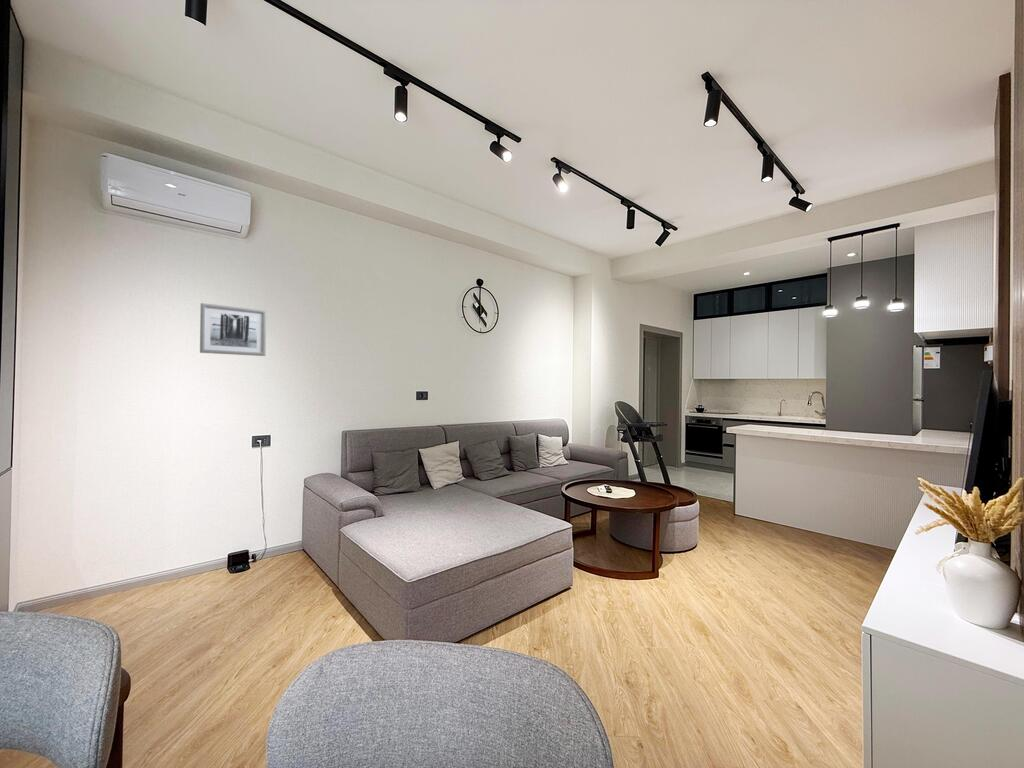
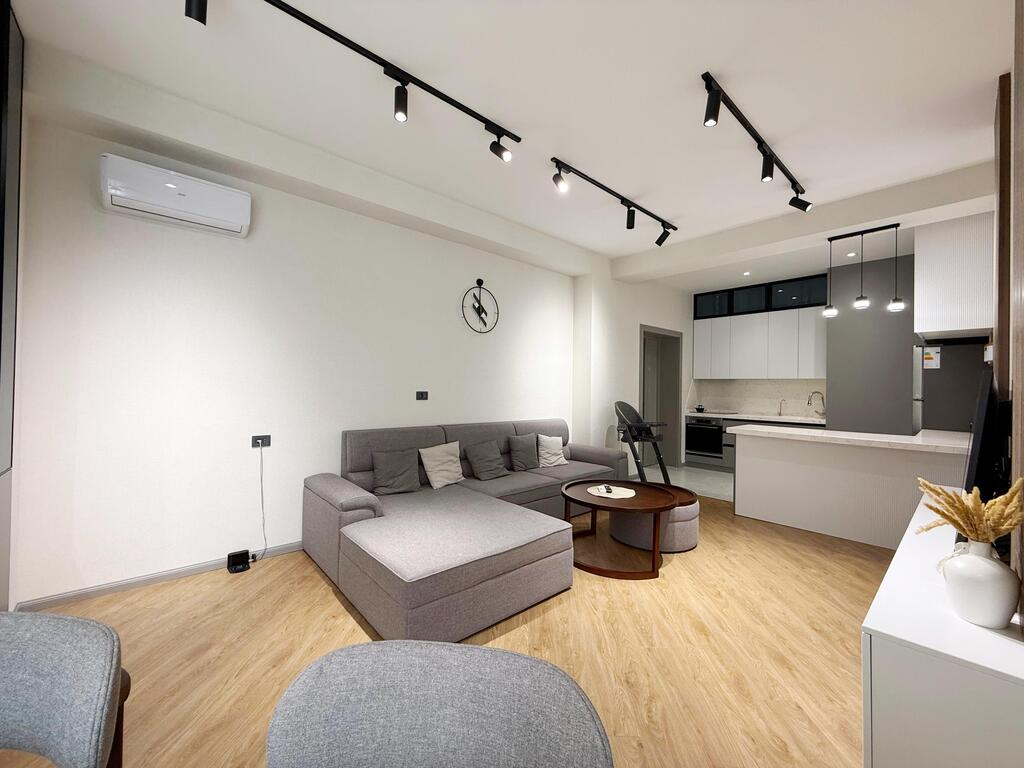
- wall art (234, 330)
